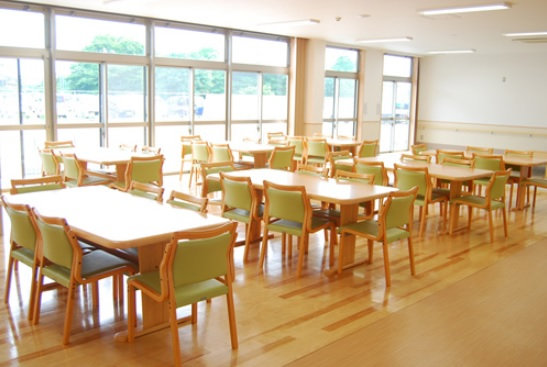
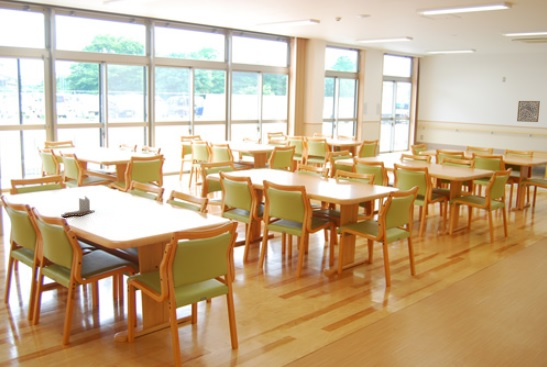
+ wall art (528, 111)
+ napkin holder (79, 205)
